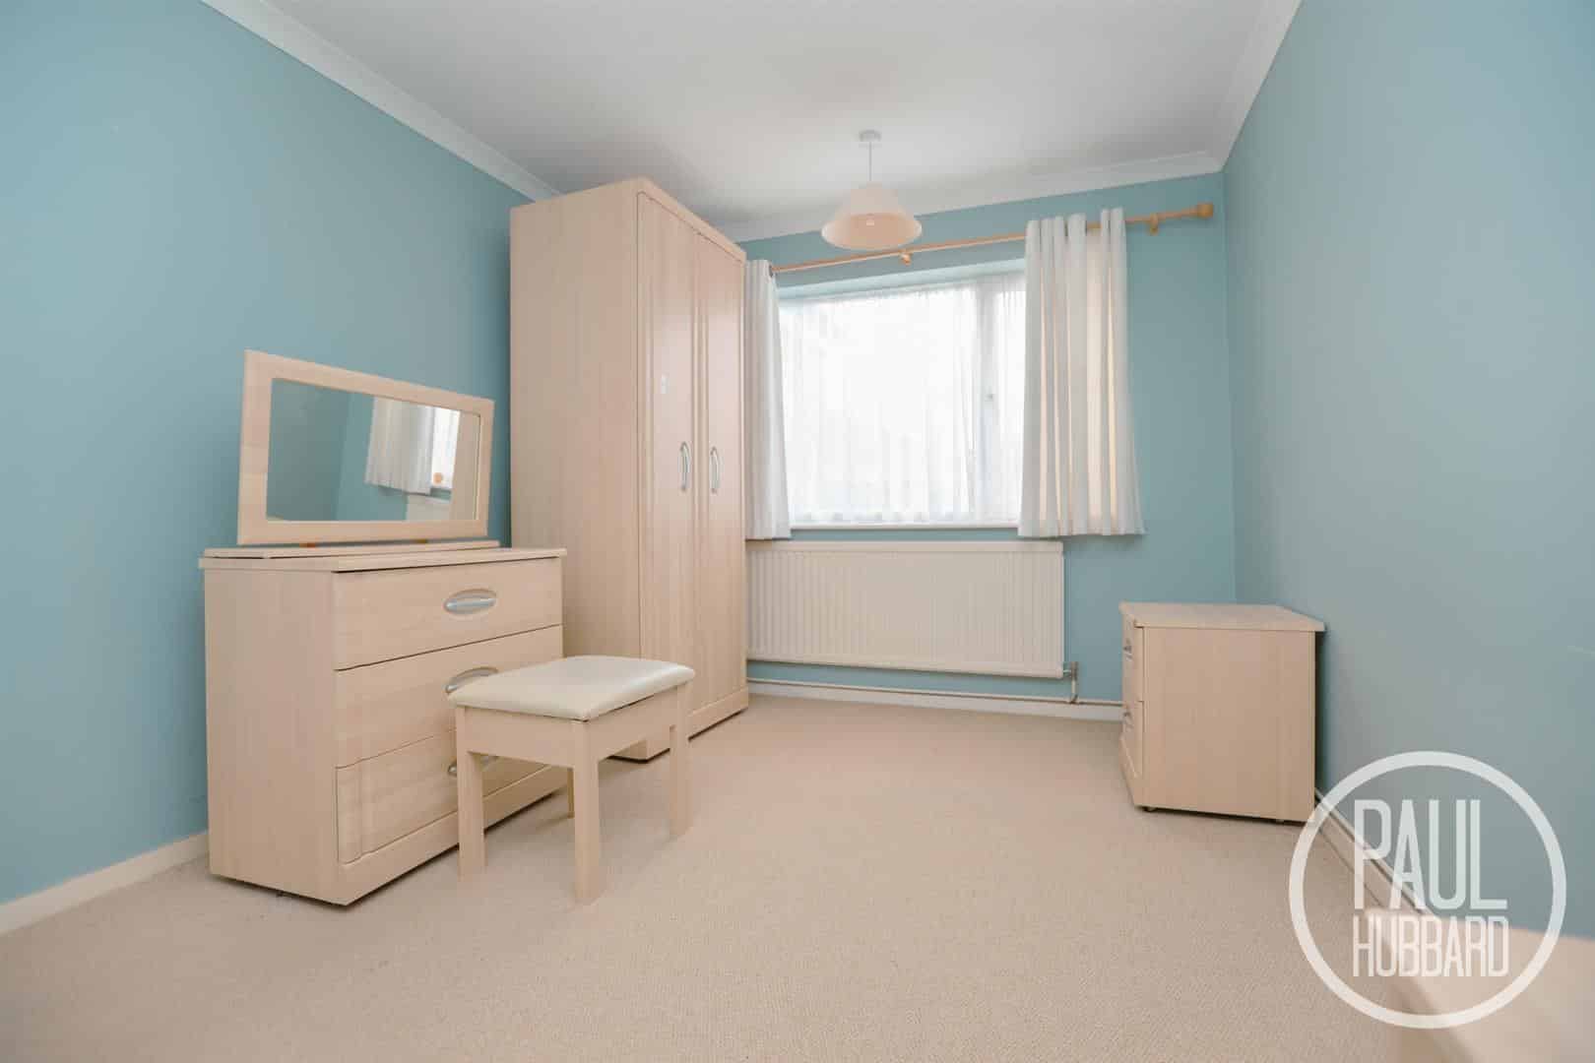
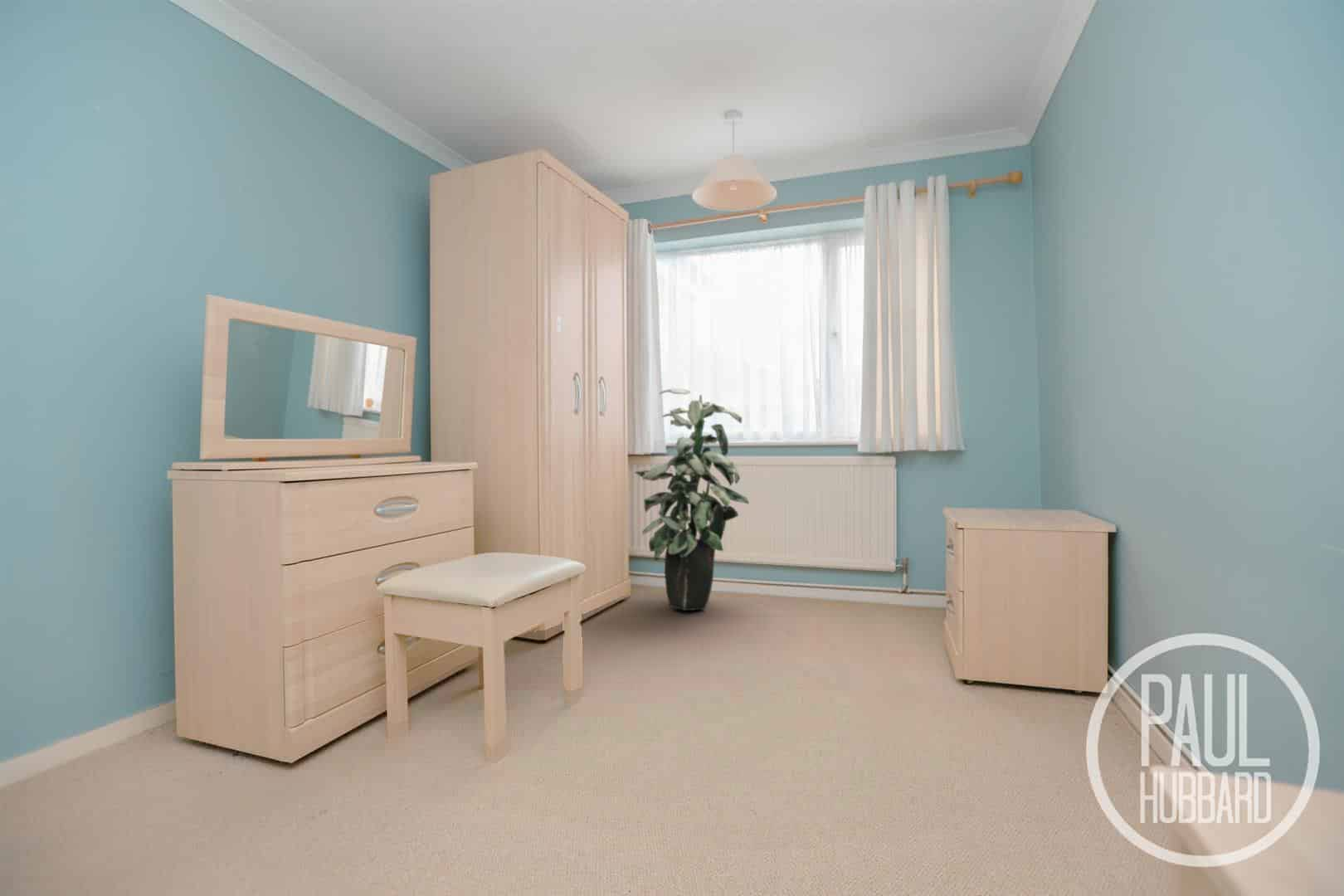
+ indoor plant (689, 497)
